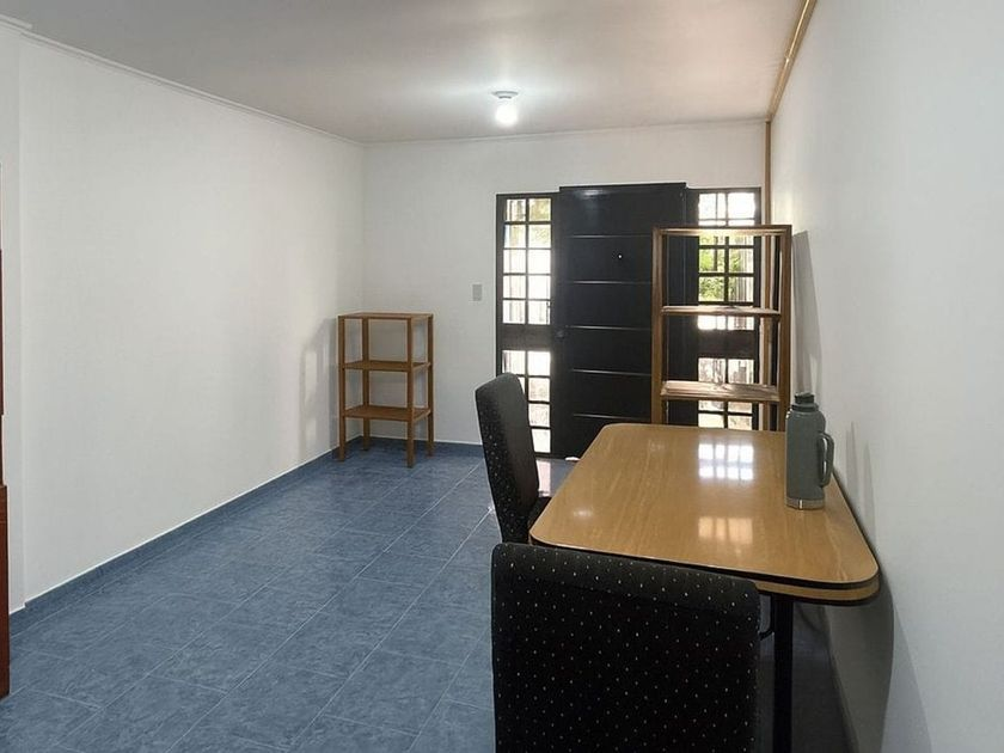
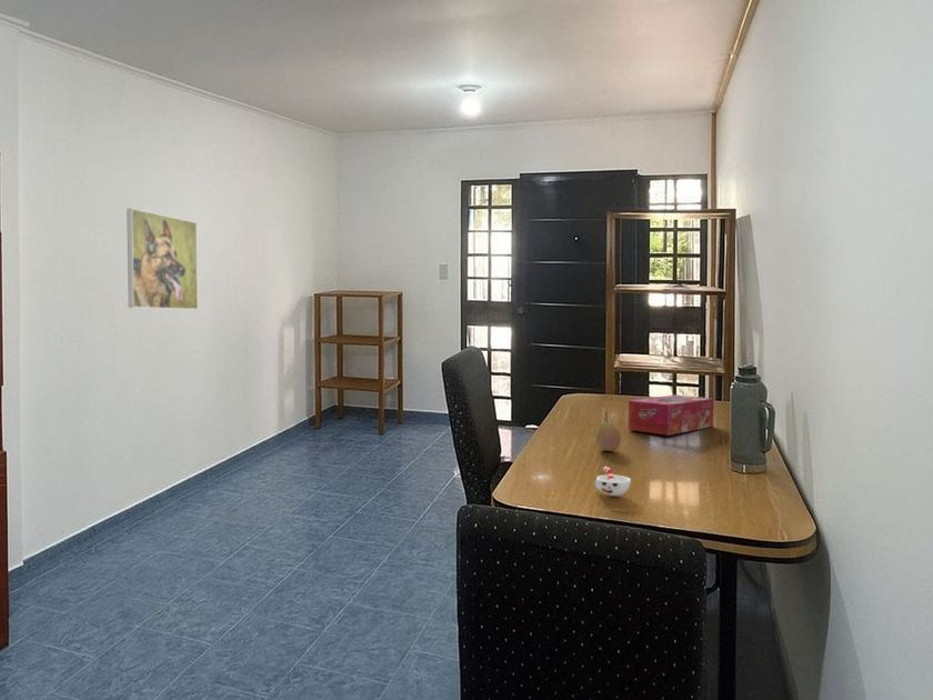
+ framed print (164, 262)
+ cup (612, 482)
+ tissue box (671, 413)
+ fruit (608, 431)
